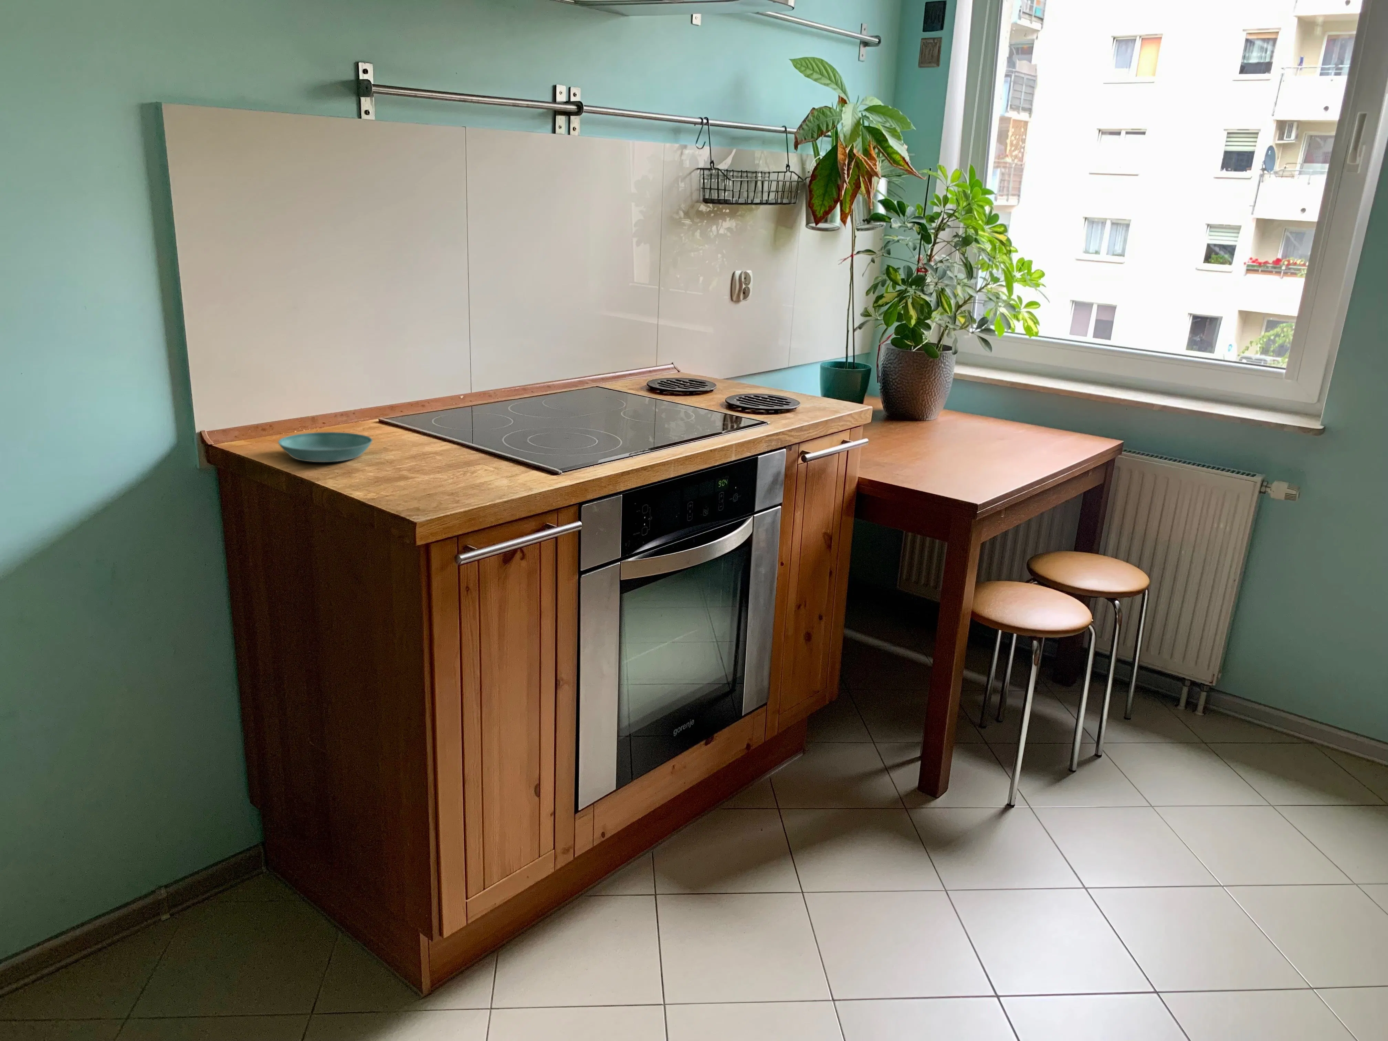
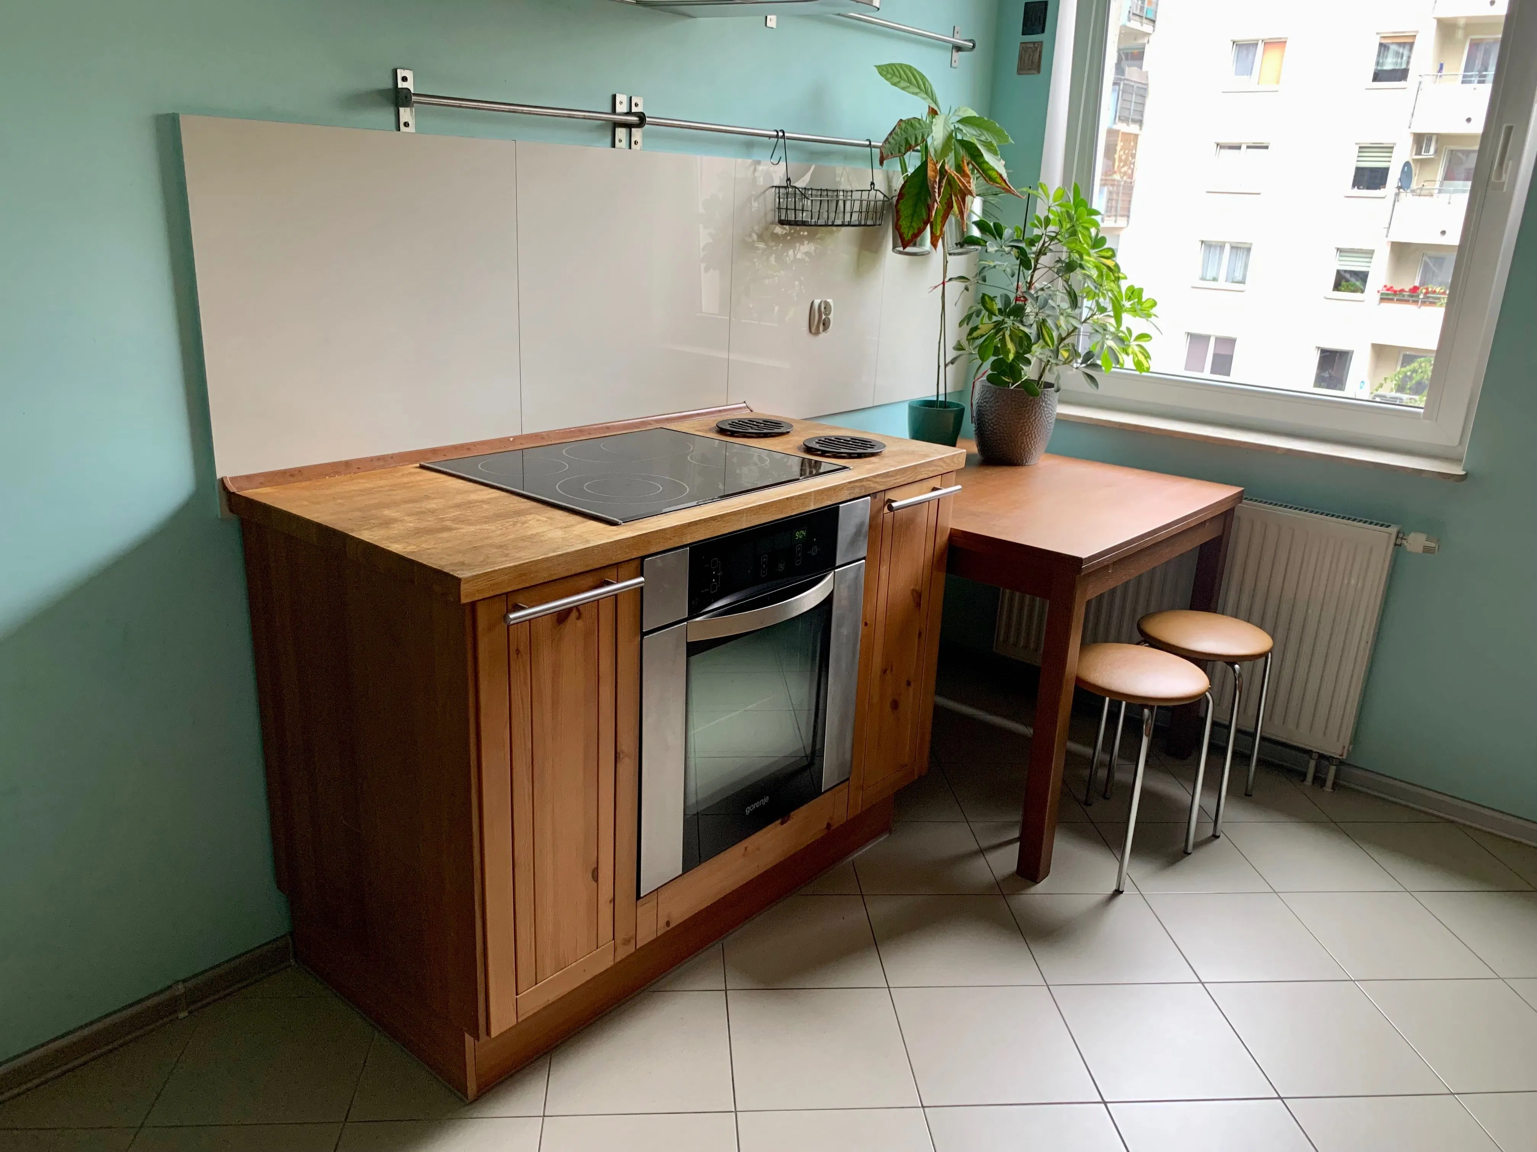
- saucer (327, 448)
